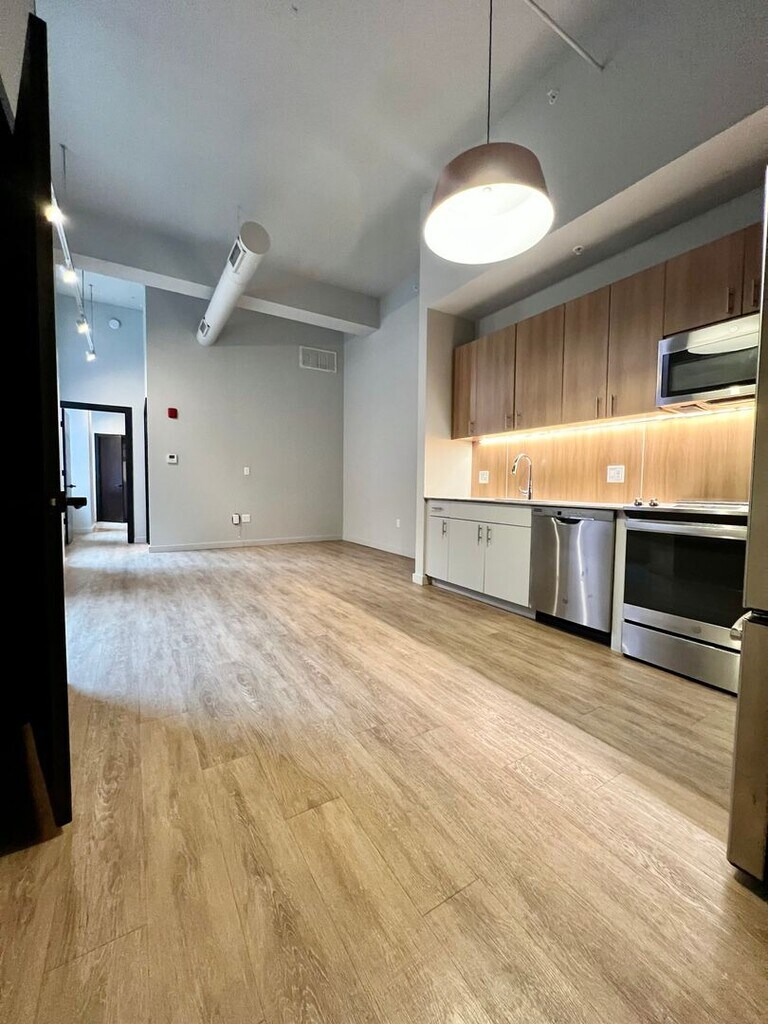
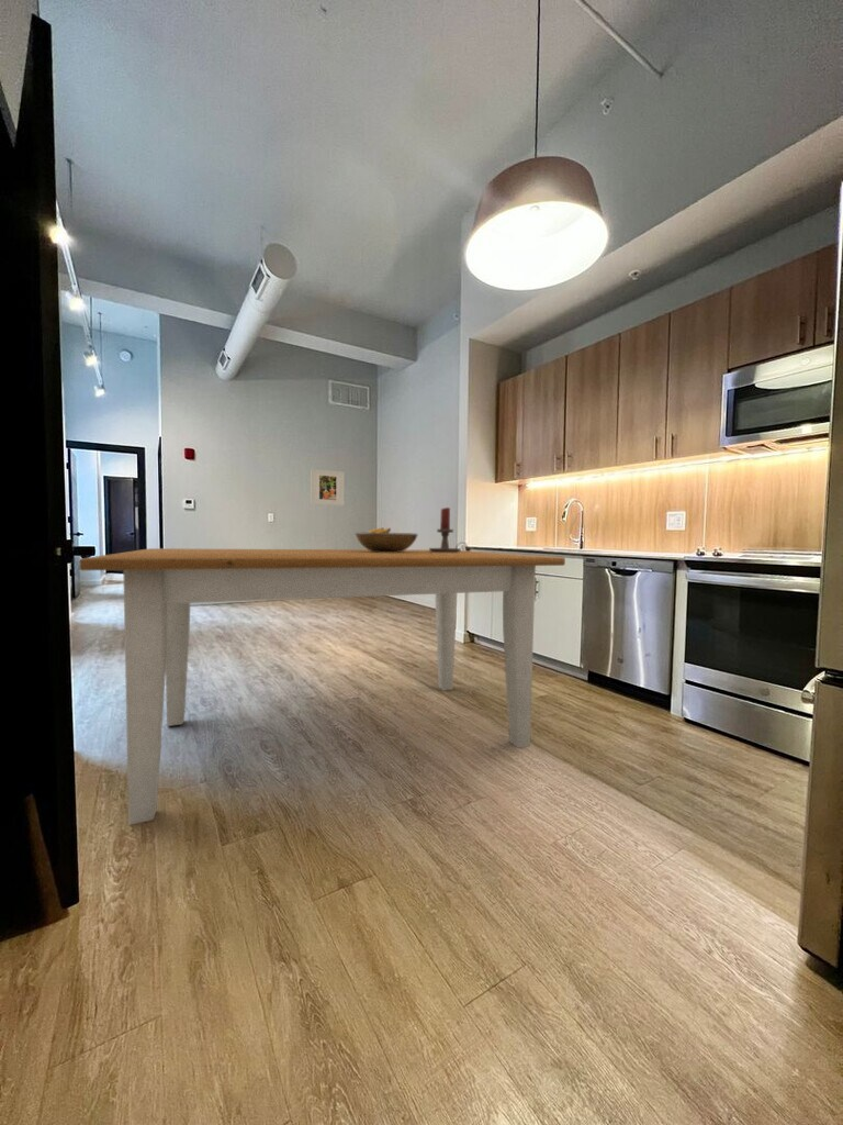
+ candle holder (449, 530)
+ fruit bowl (386, 539)
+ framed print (327, 488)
+ table (340, 597)
